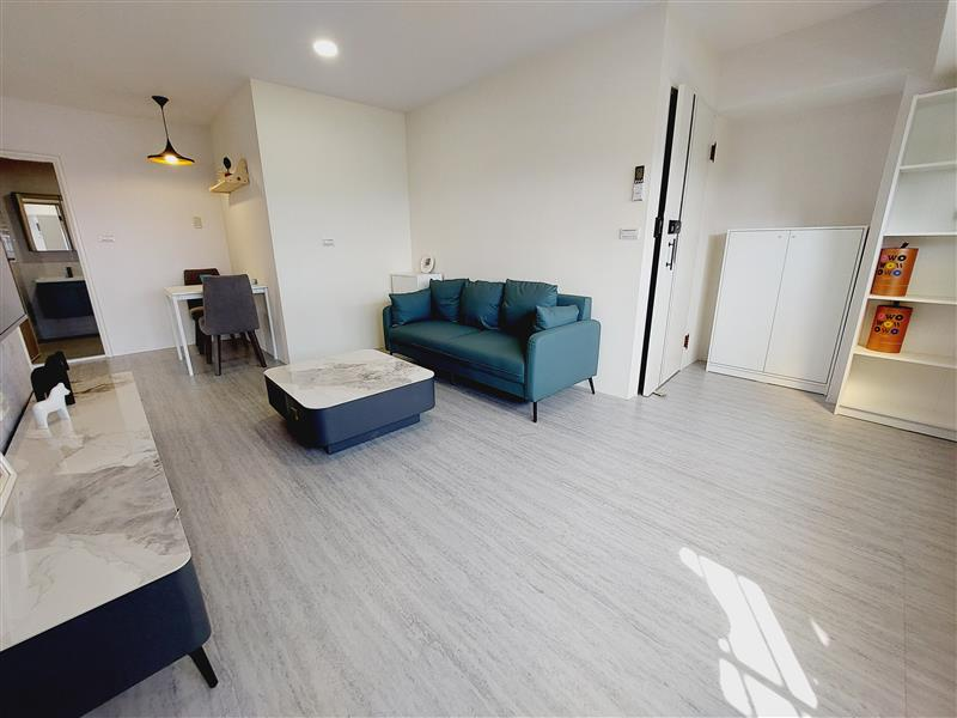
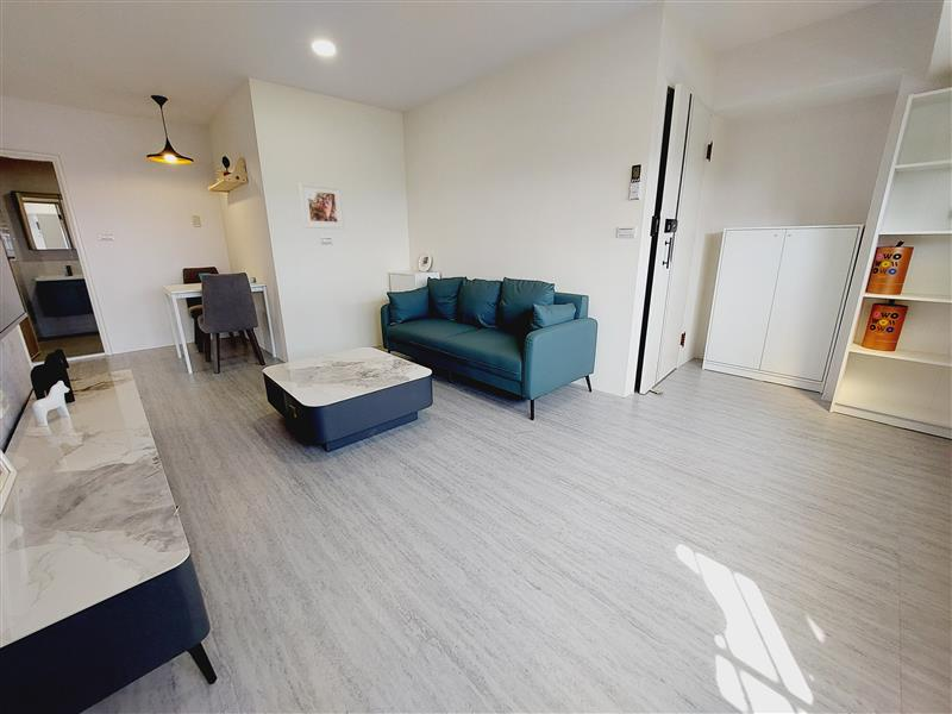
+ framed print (322, 207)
